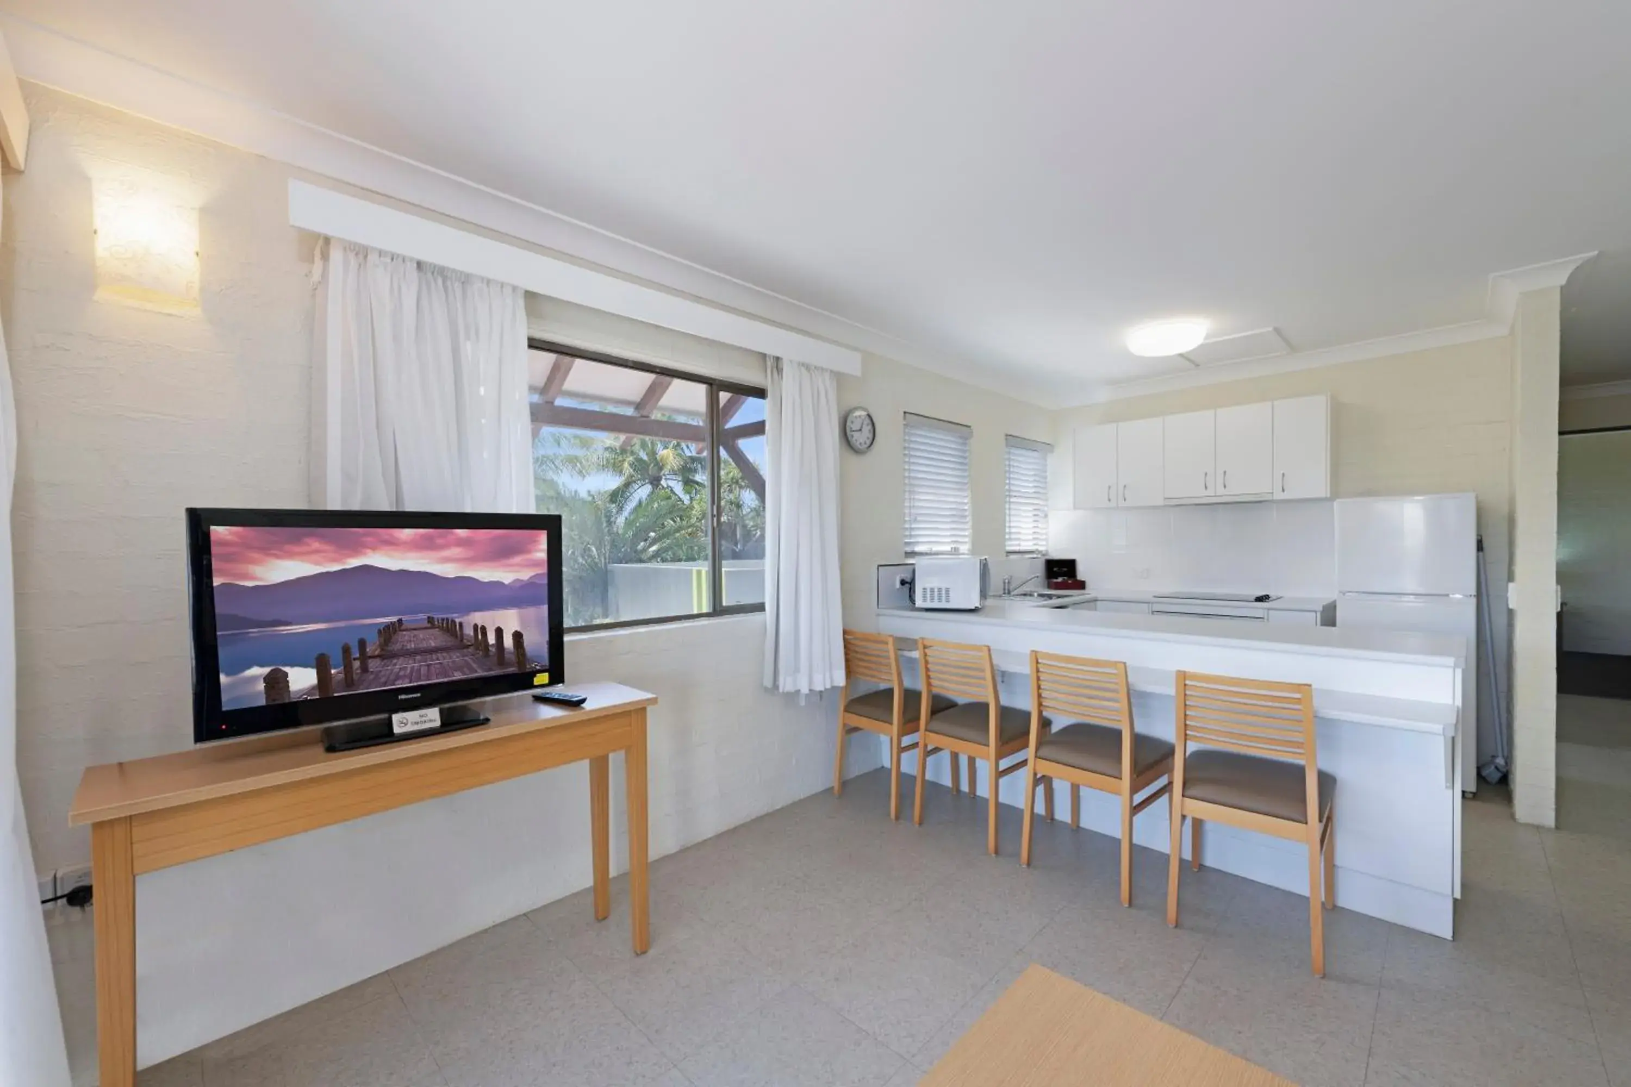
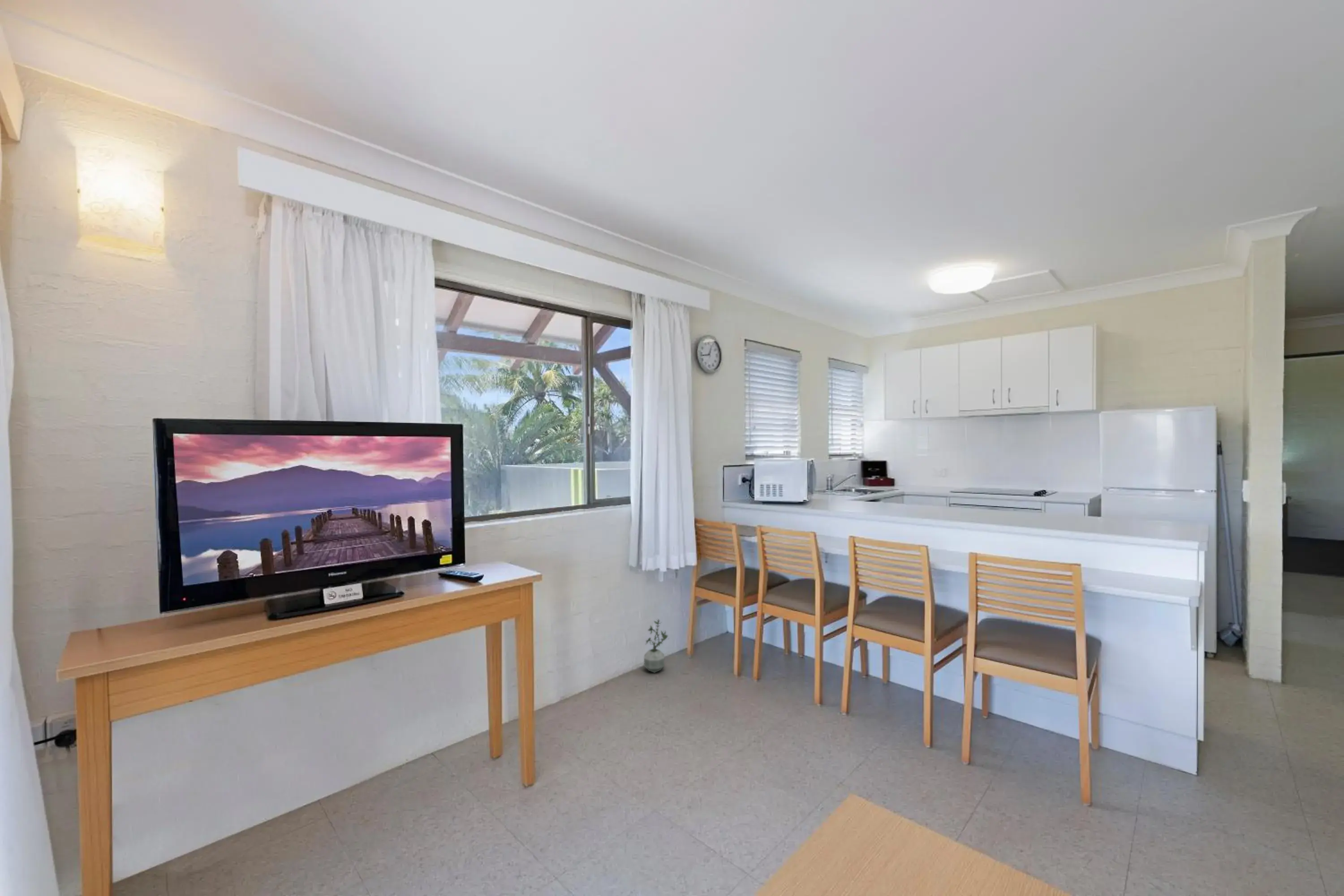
+ potted plant (656, 645)
